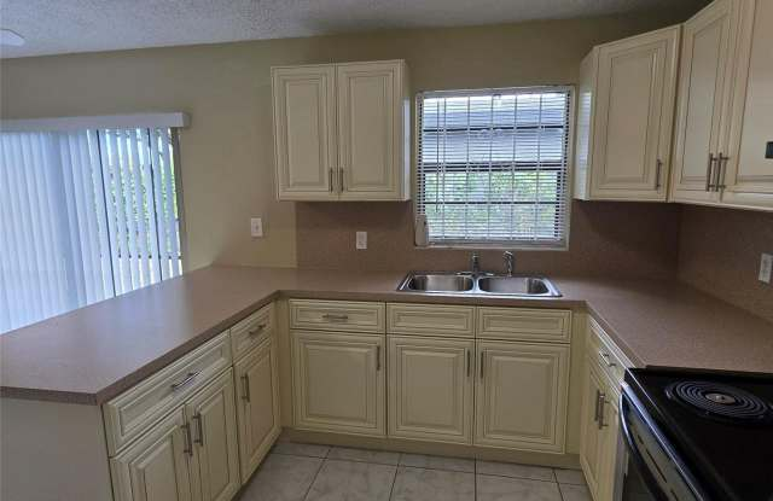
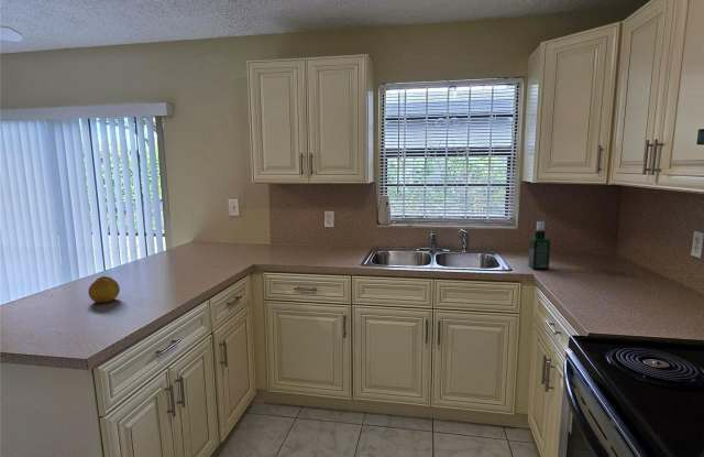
+ spray bottle (539, 244)
+ fruit (103, 289)
